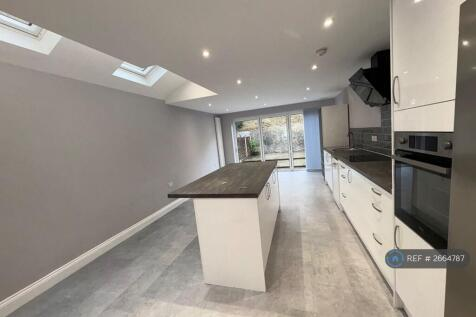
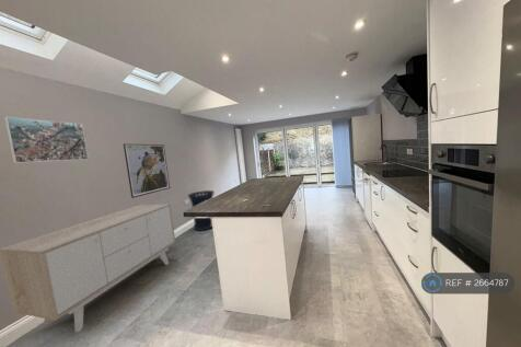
+ trash can (200, 203)
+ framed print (149, 169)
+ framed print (51, 140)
+ sideboard (113, 254)
